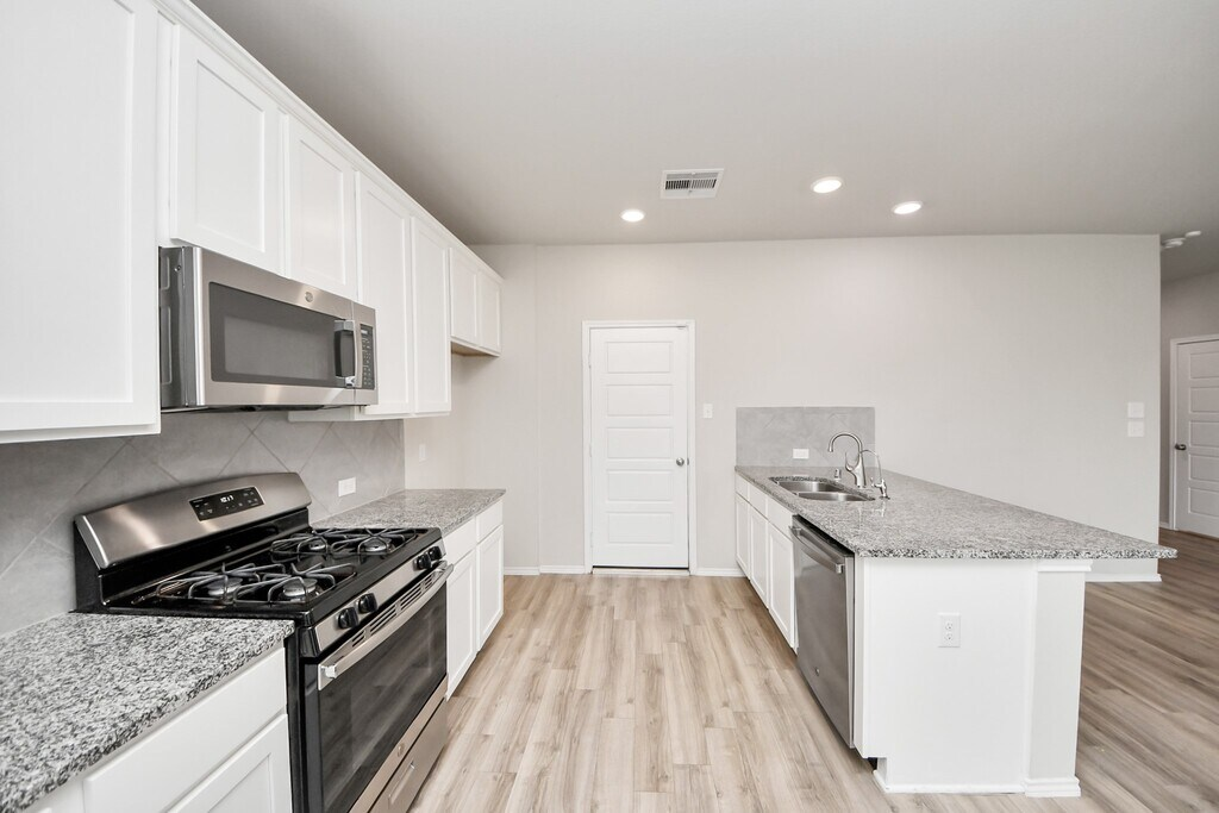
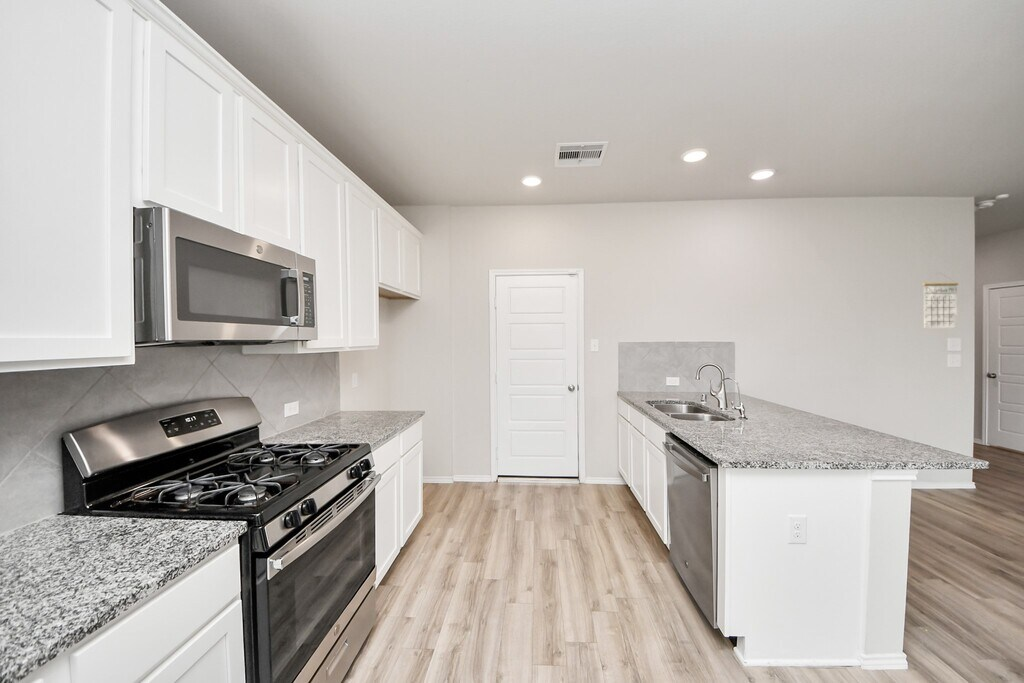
+ calendar (940, 300)
